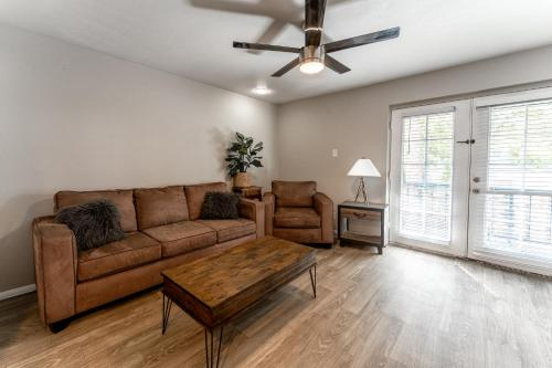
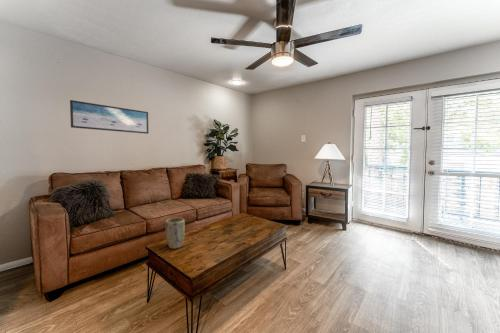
+ plant pot (175, 233)
+ wall art (113, 118)
